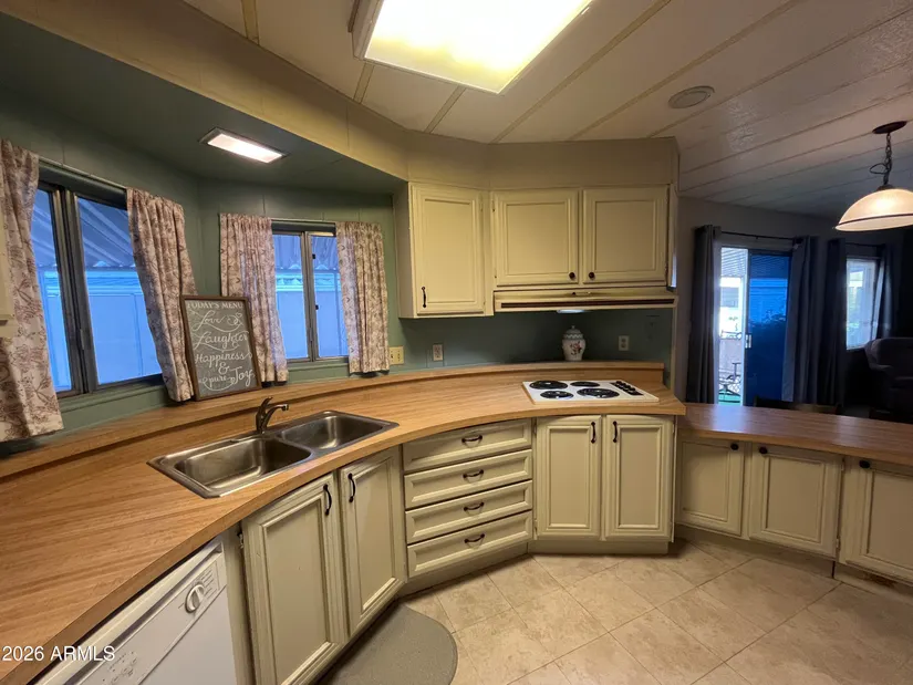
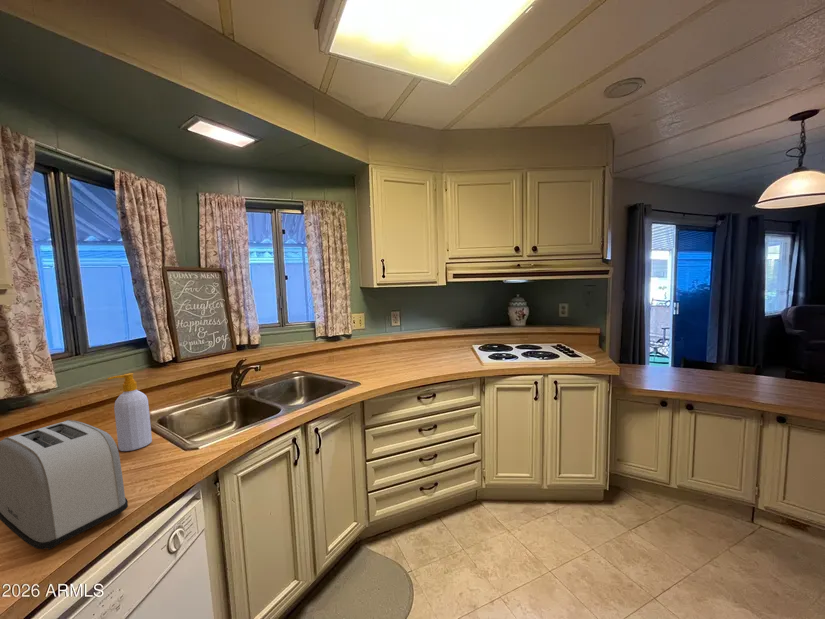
+ toaster (57, 473)
+ soap bottle (130, 410)
